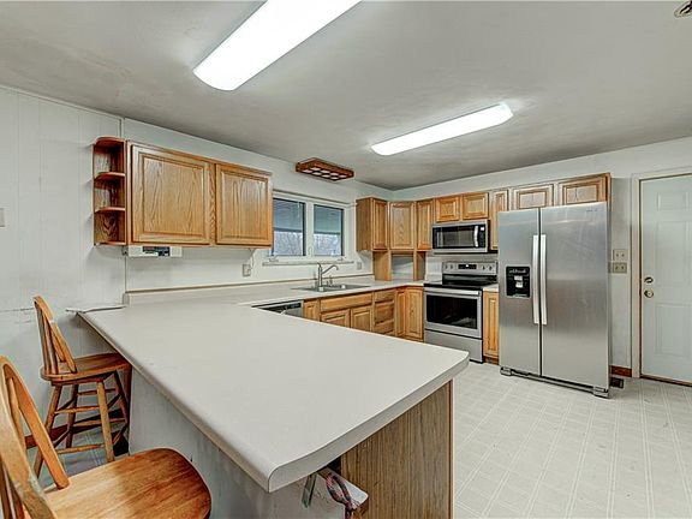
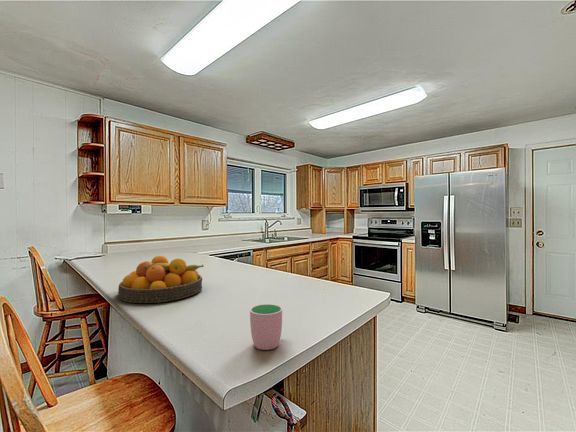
+ cup (269, 324)
+ fruit bowl (162, 275)
